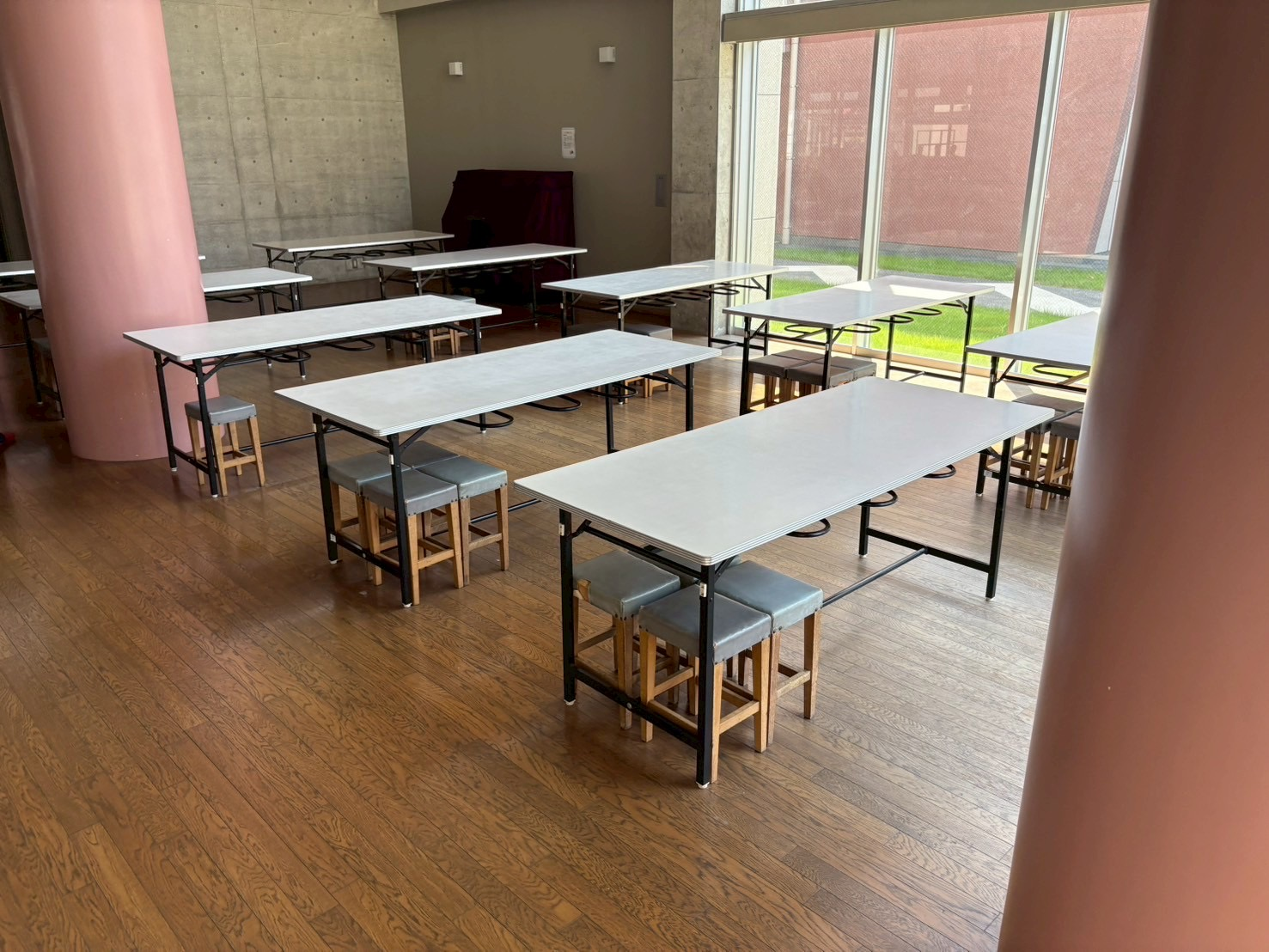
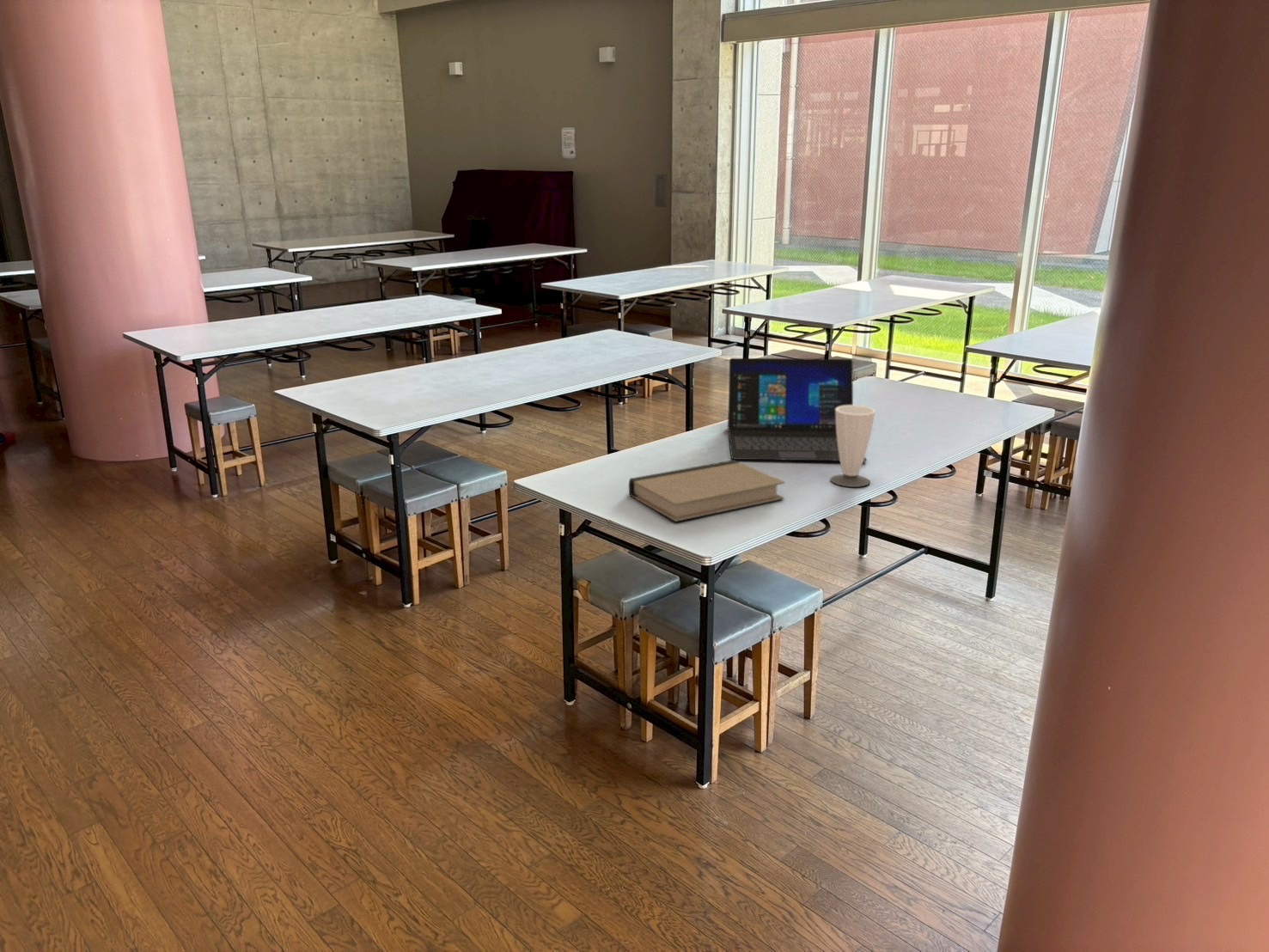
+ book (705, 488)
+ cup (852, 445)
+ laptop (794, 406)
